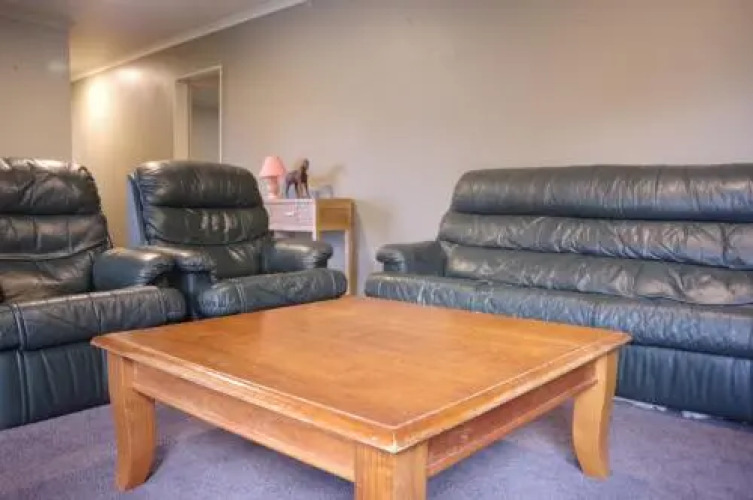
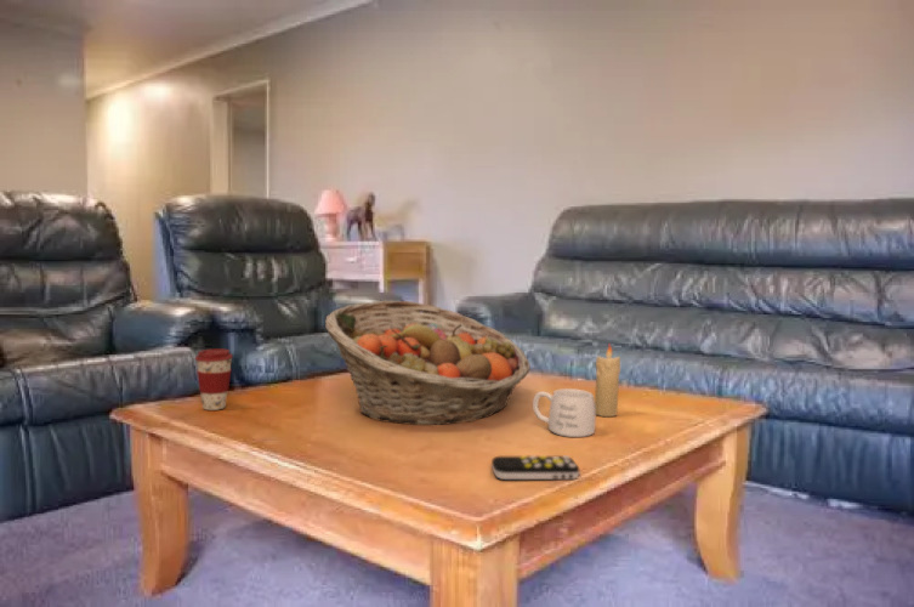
+ mug (563, 410)
+ candle (607, 379)
+ coffee cup (214, 379)
+ remote control (534, 466)
+ fruit basket (430, 357)
